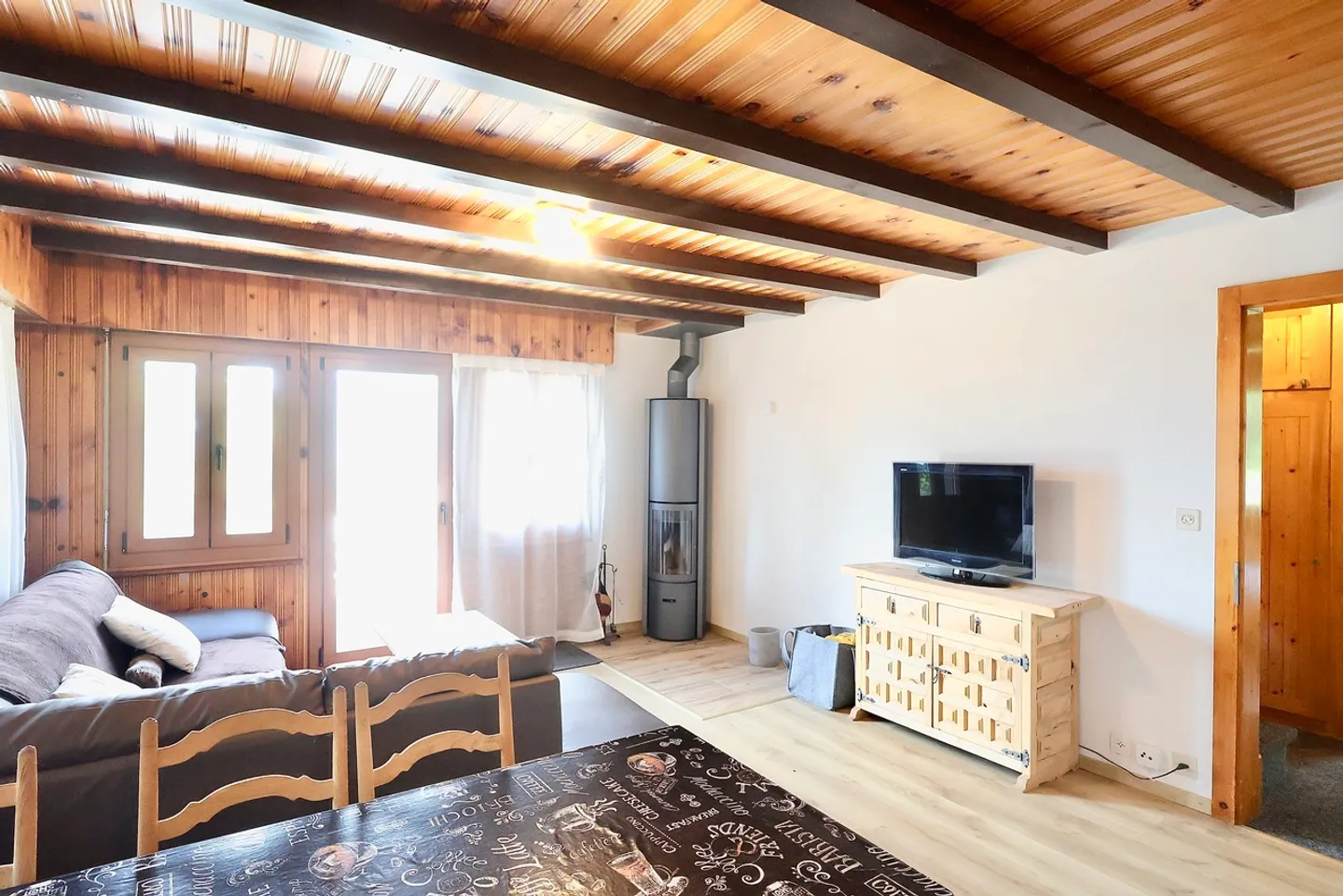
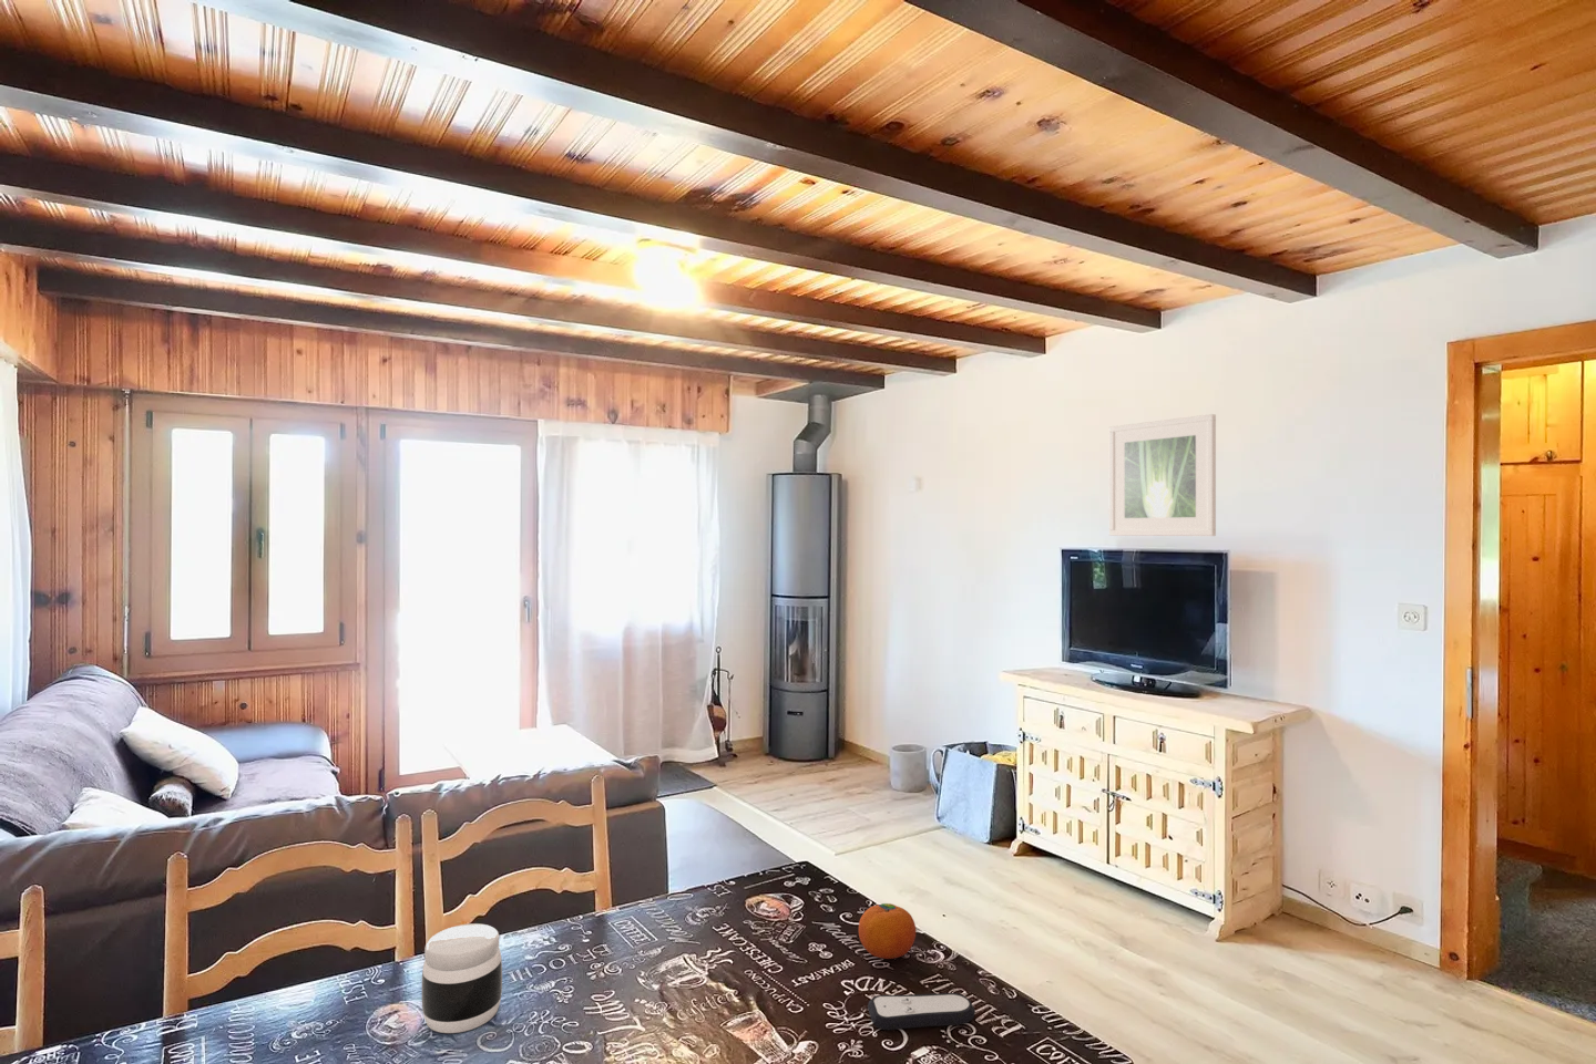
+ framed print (1160, 479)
+ jar (462, 975)
+ remote control (921, 1009)
+ fruit (887, 930)
